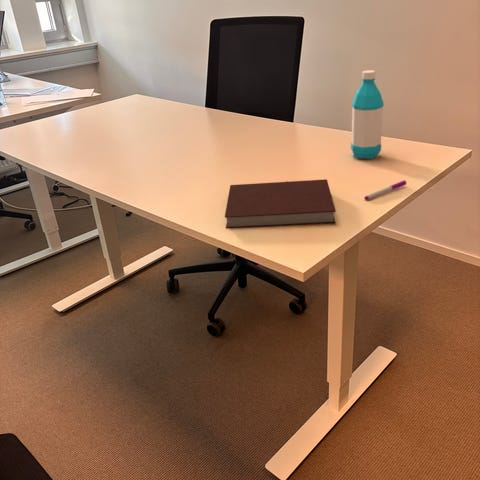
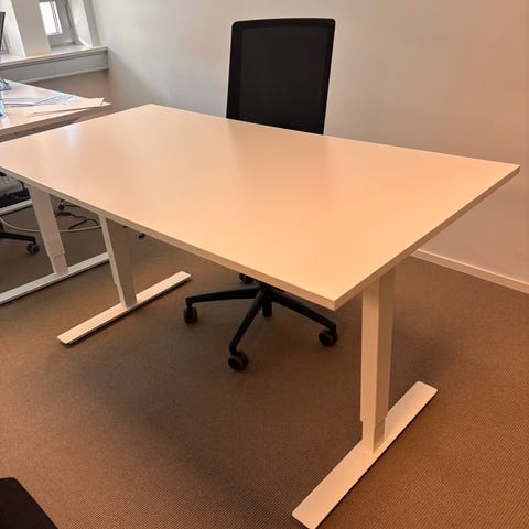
- notebook (279, 202)
- pen (385, 190)
- water bottle (367, 115)
